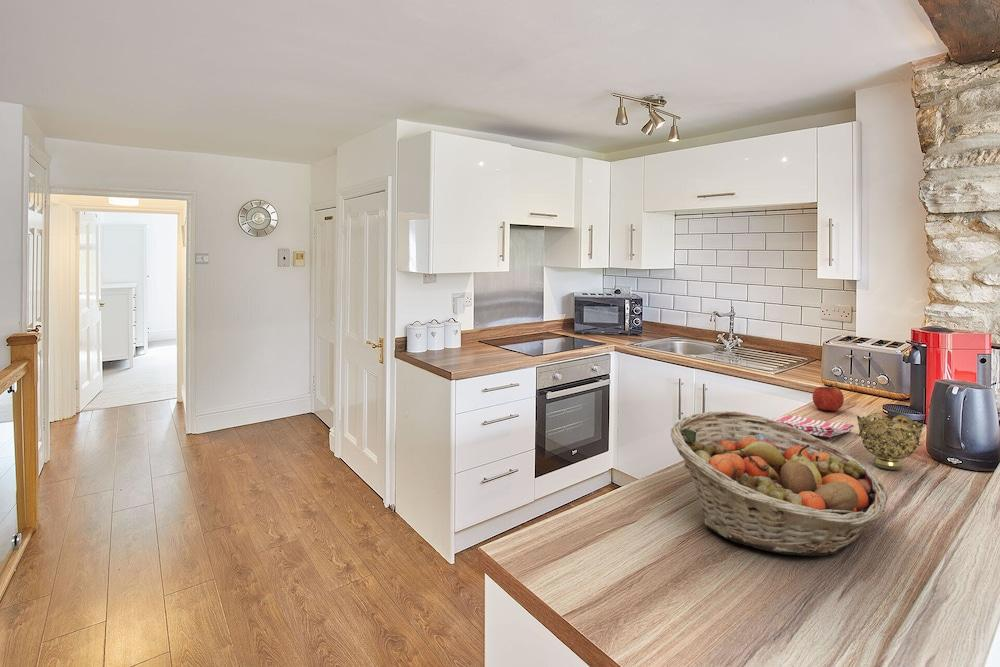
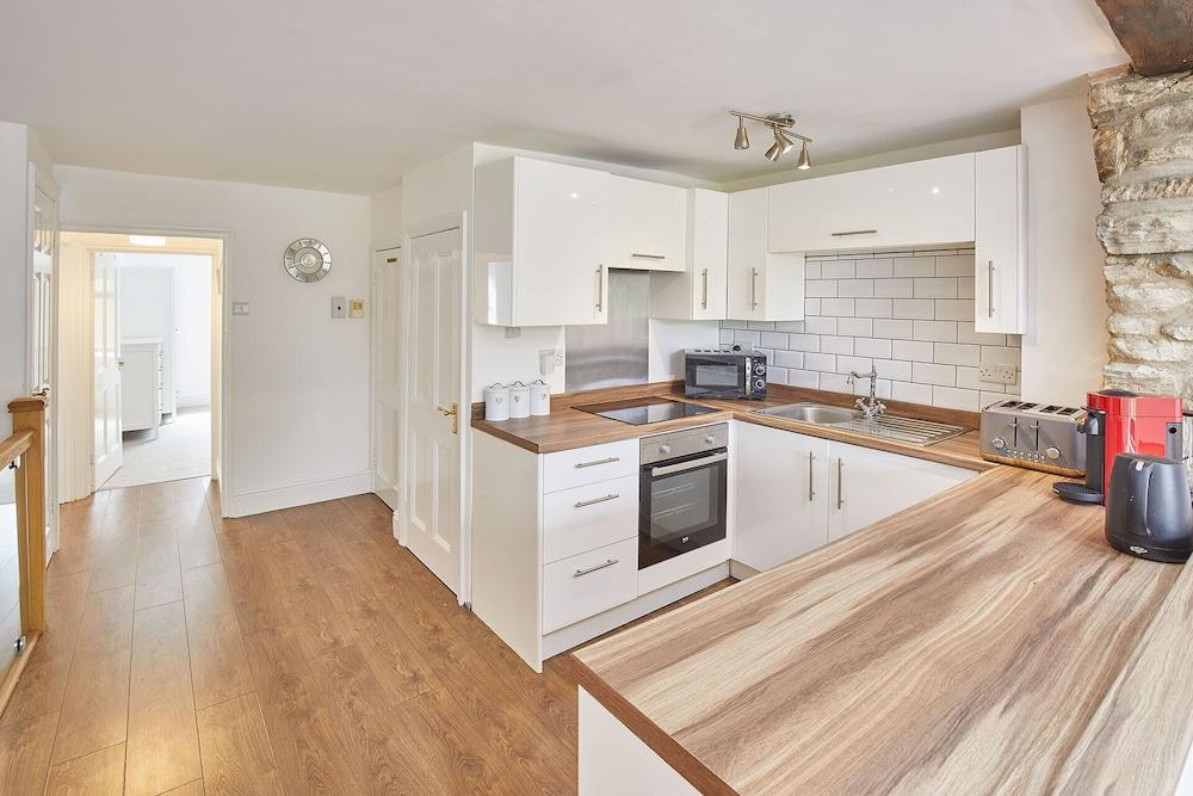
- fruit basket (772, 474)
- decorative bowl (888, 442)
- dish towel (806, 423)
- apple (827, 397)
